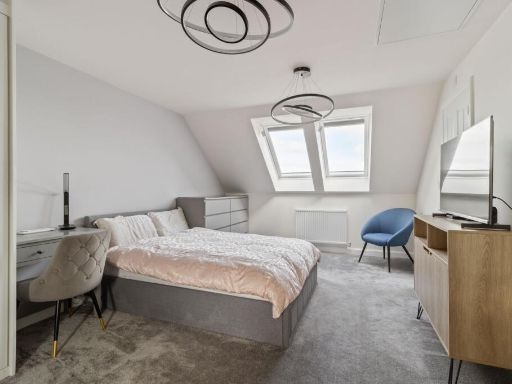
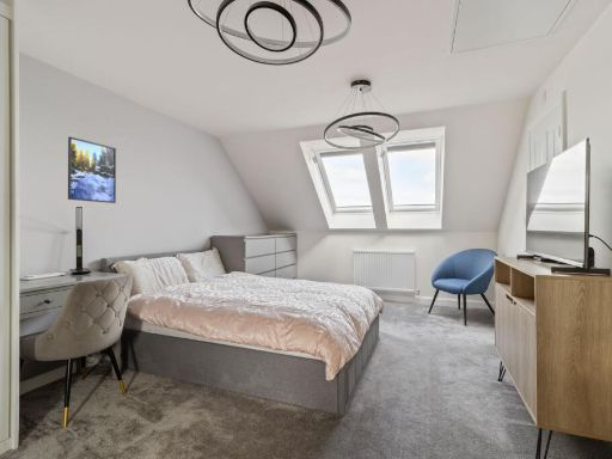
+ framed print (93, 172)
